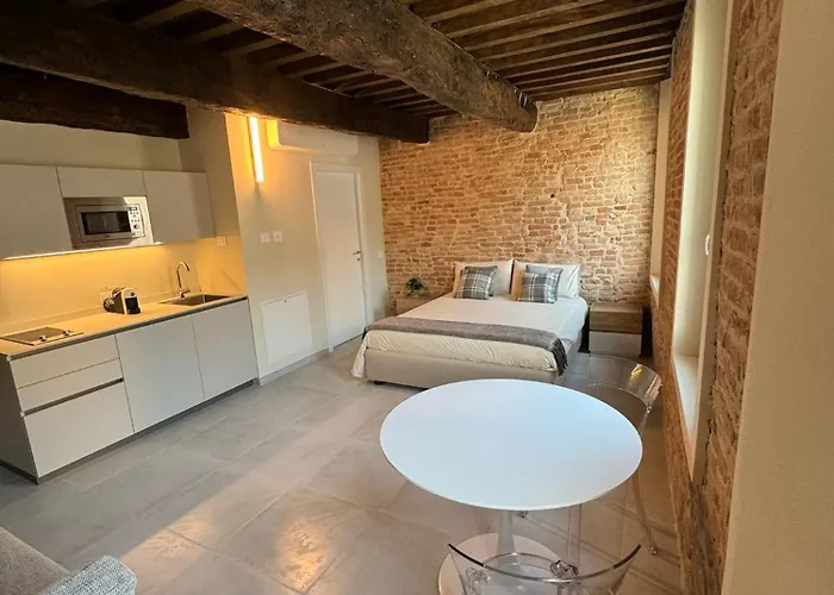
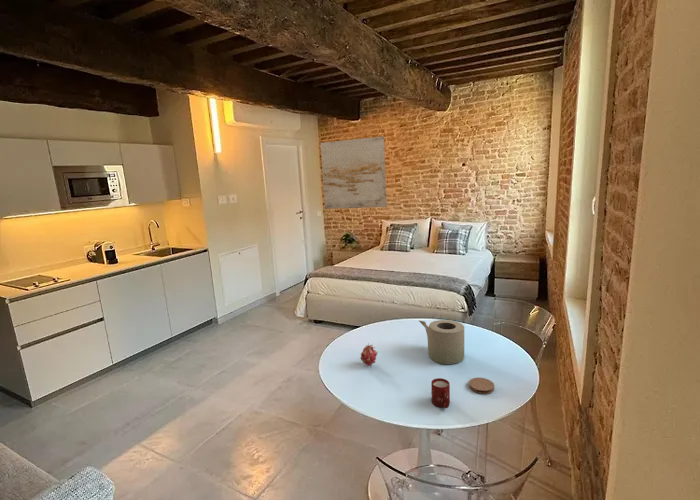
+ wall art (353, 174)
+ cup (442, 394)
+ toilet paper roll (440, 337)
+ fruit (368, 353)
+ coaster (481, 385)
